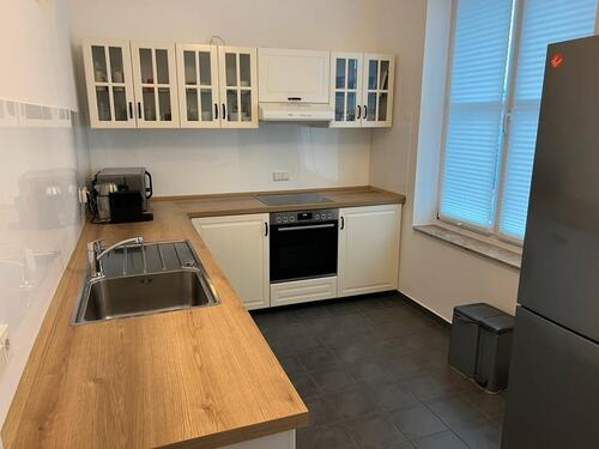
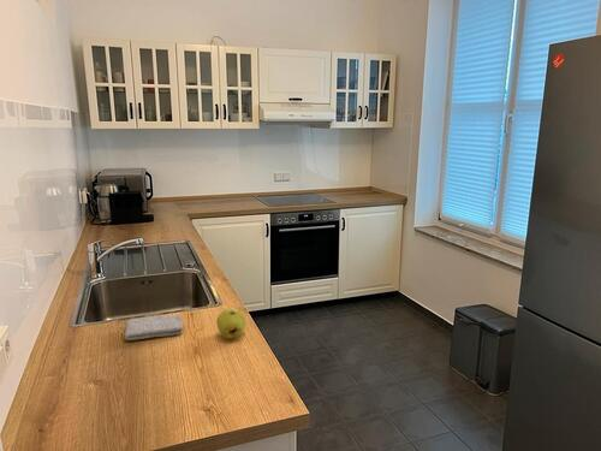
+ washcloth (154, 326)
+ fruit (231, 321)
